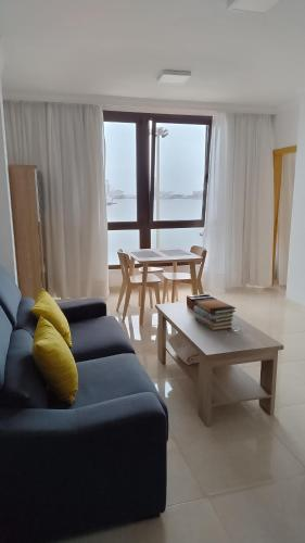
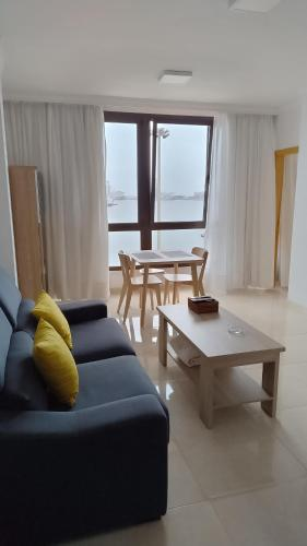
- book stack (213, 313)
